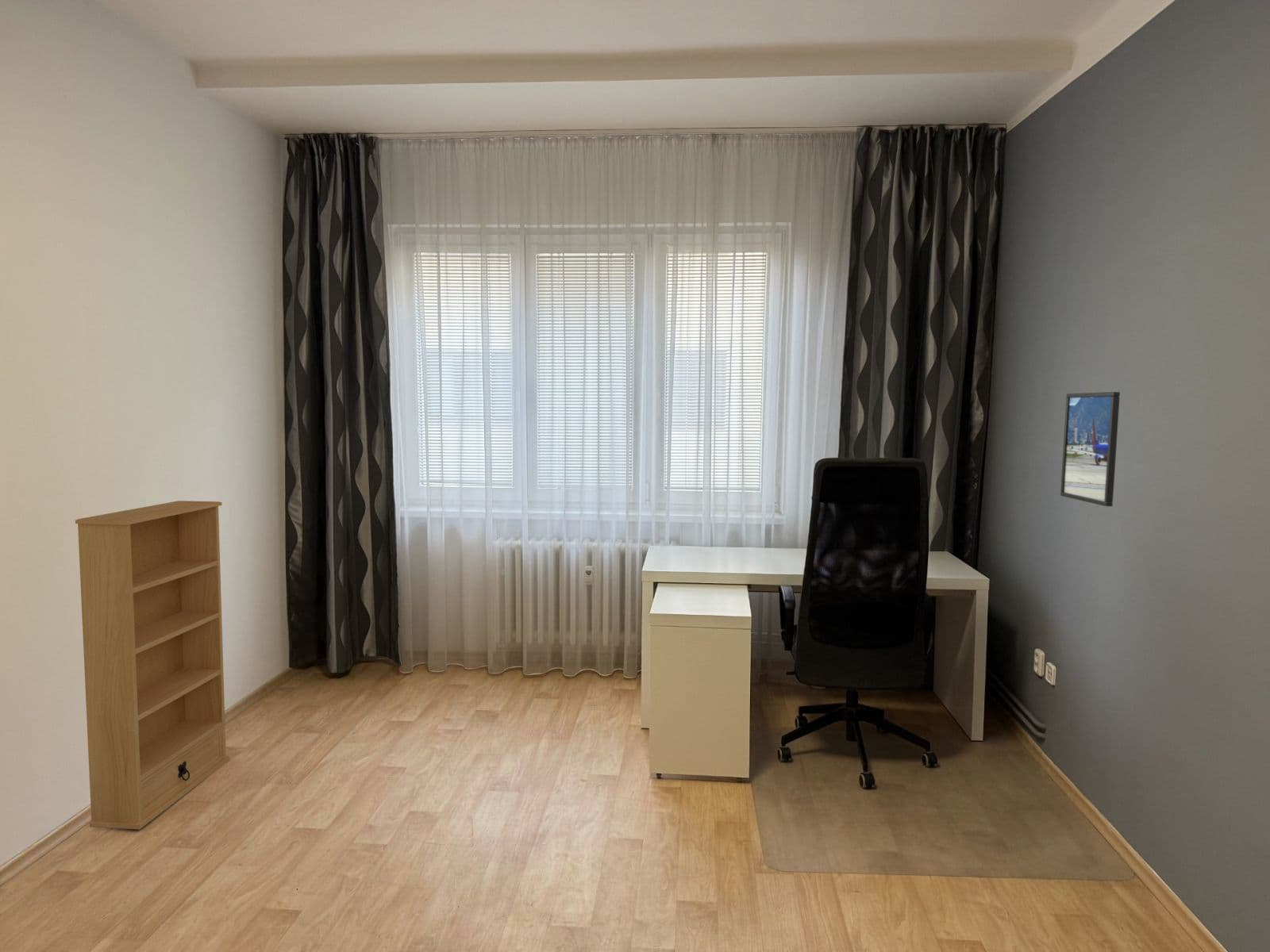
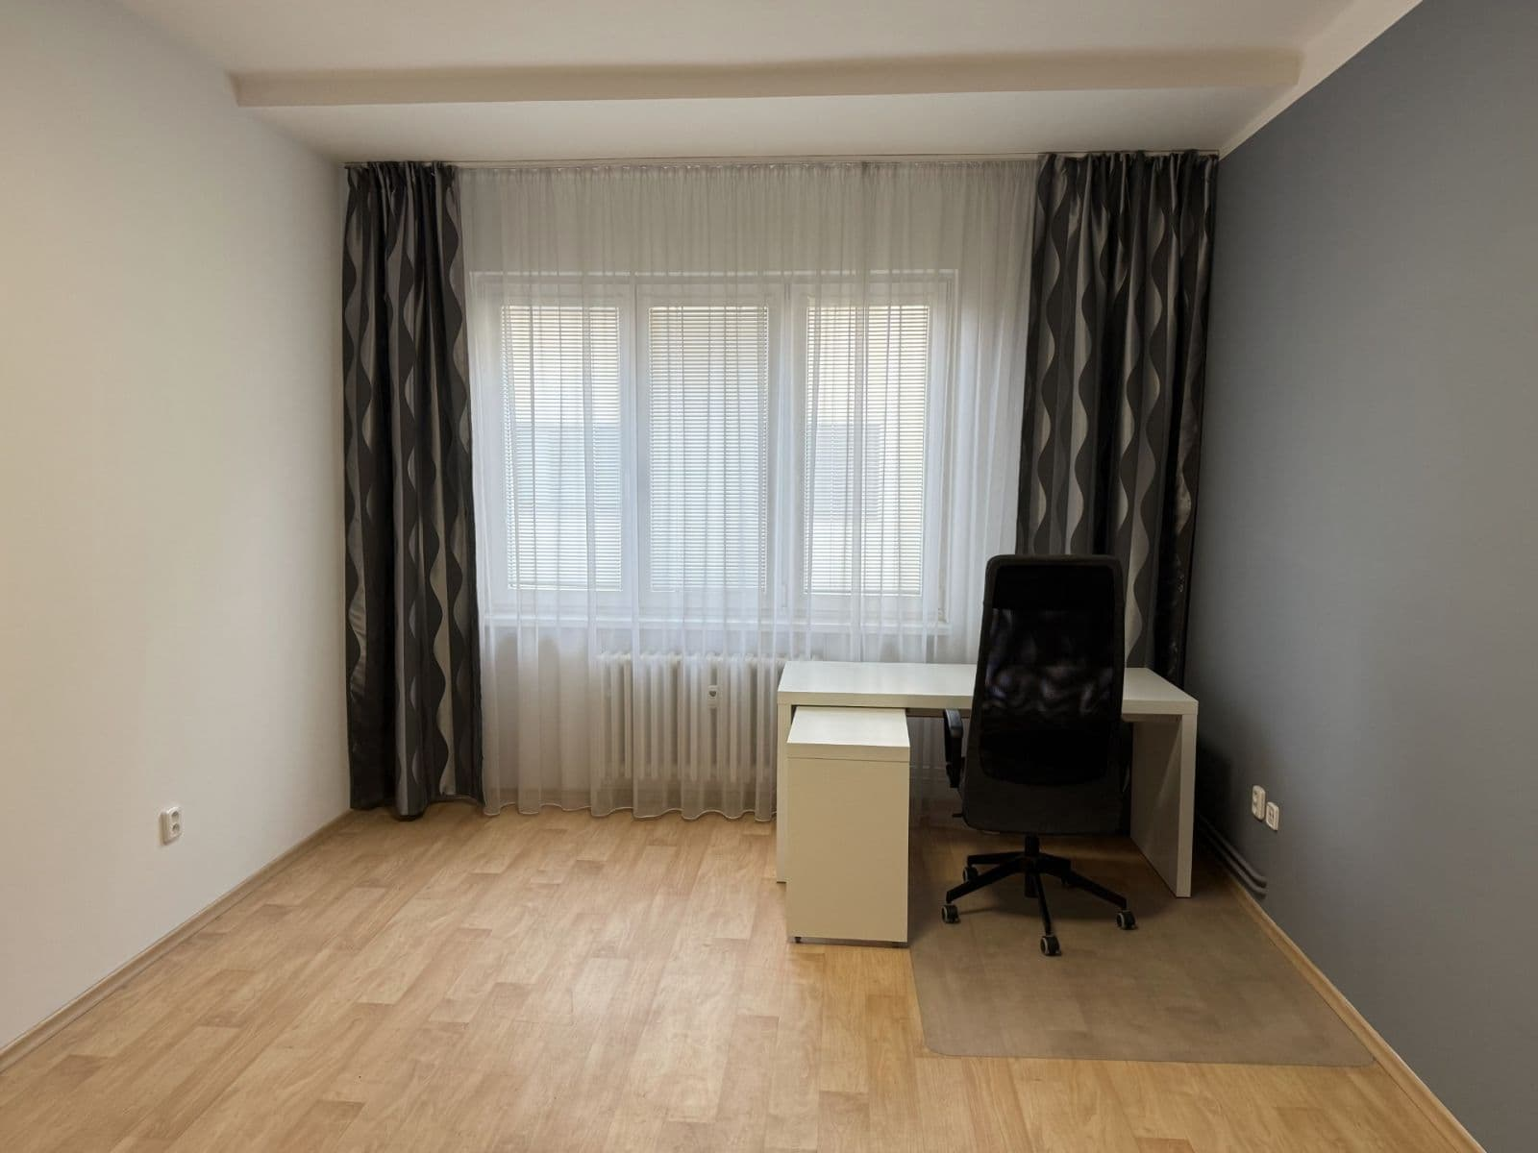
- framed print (1088, 447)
- shelf (160, 652)
